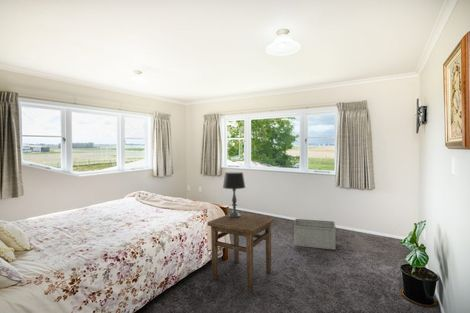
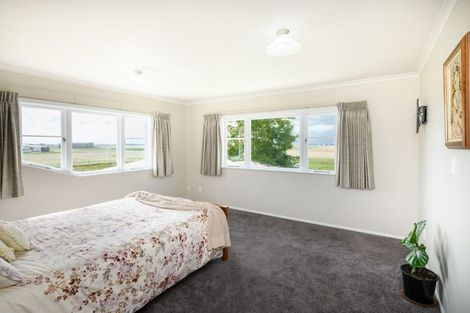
- storage bin (314, 233)
- table lamp (234, 194)
- side table (242, 247)
